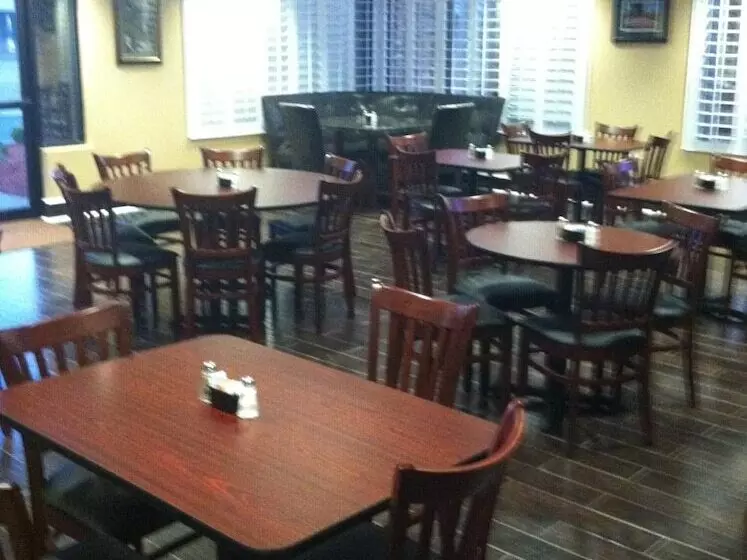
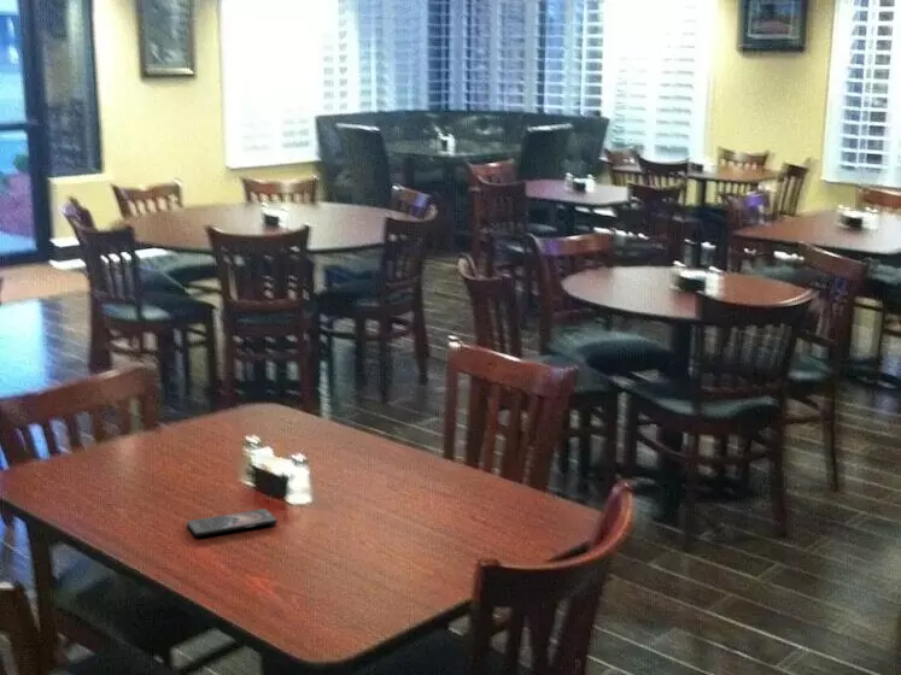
+ smartphone (232, 522)
